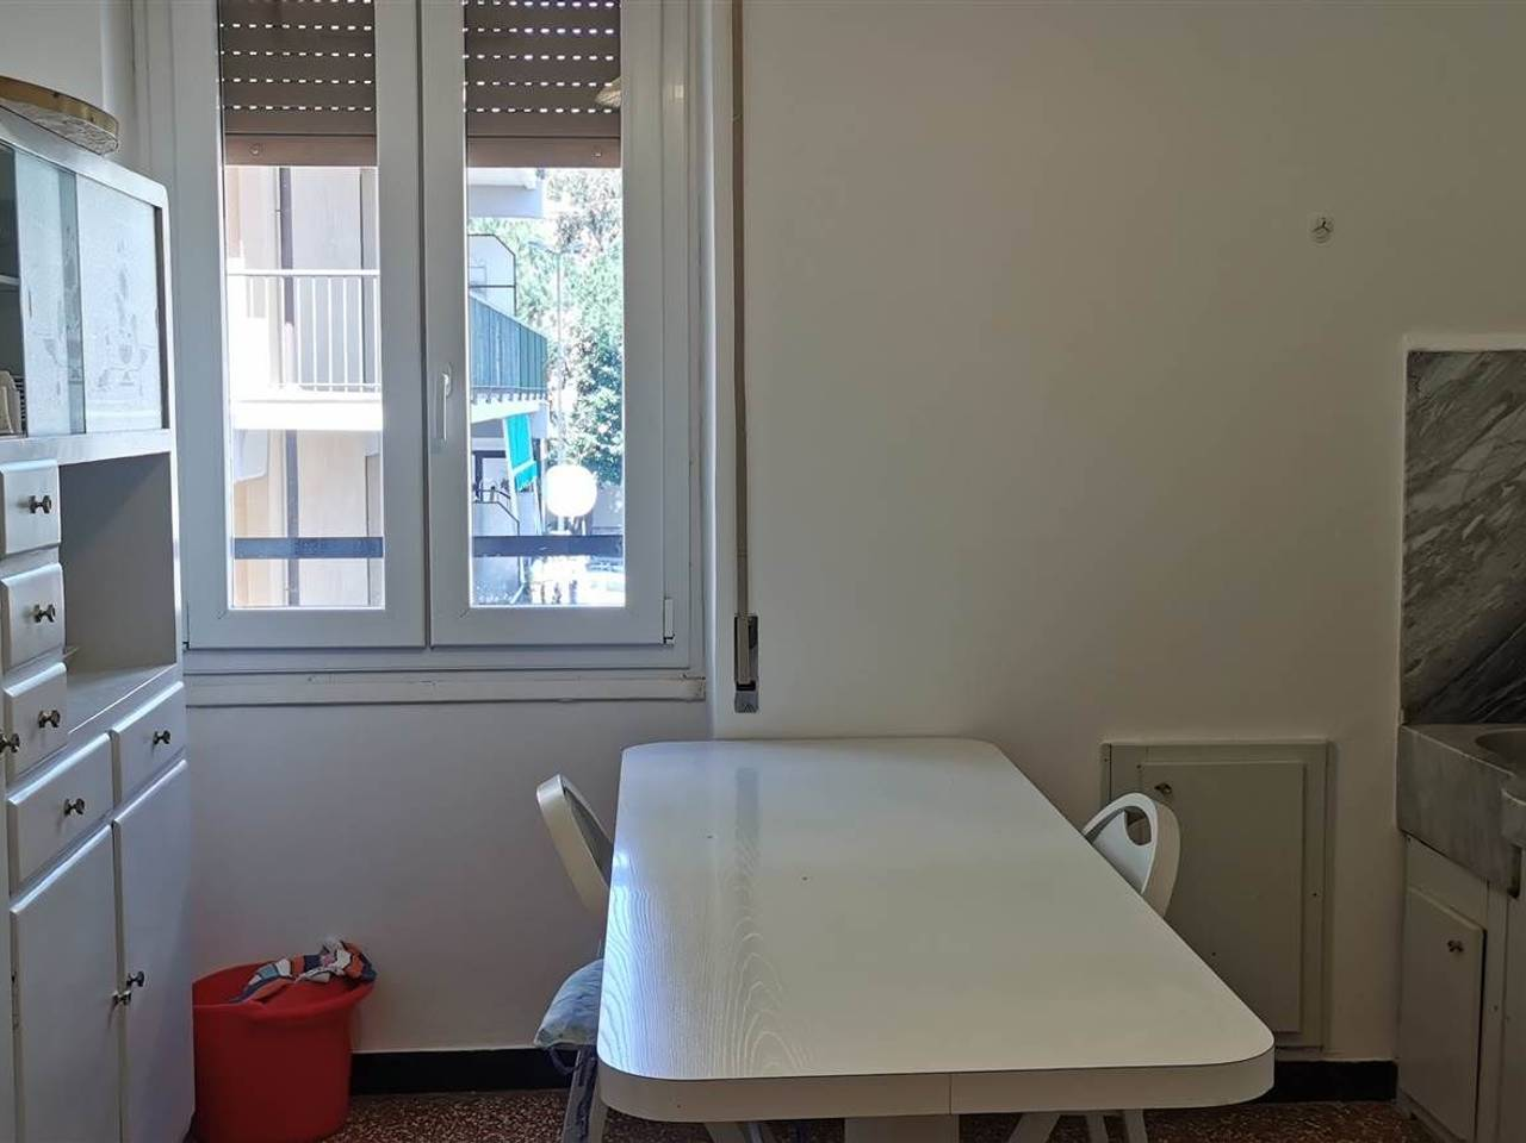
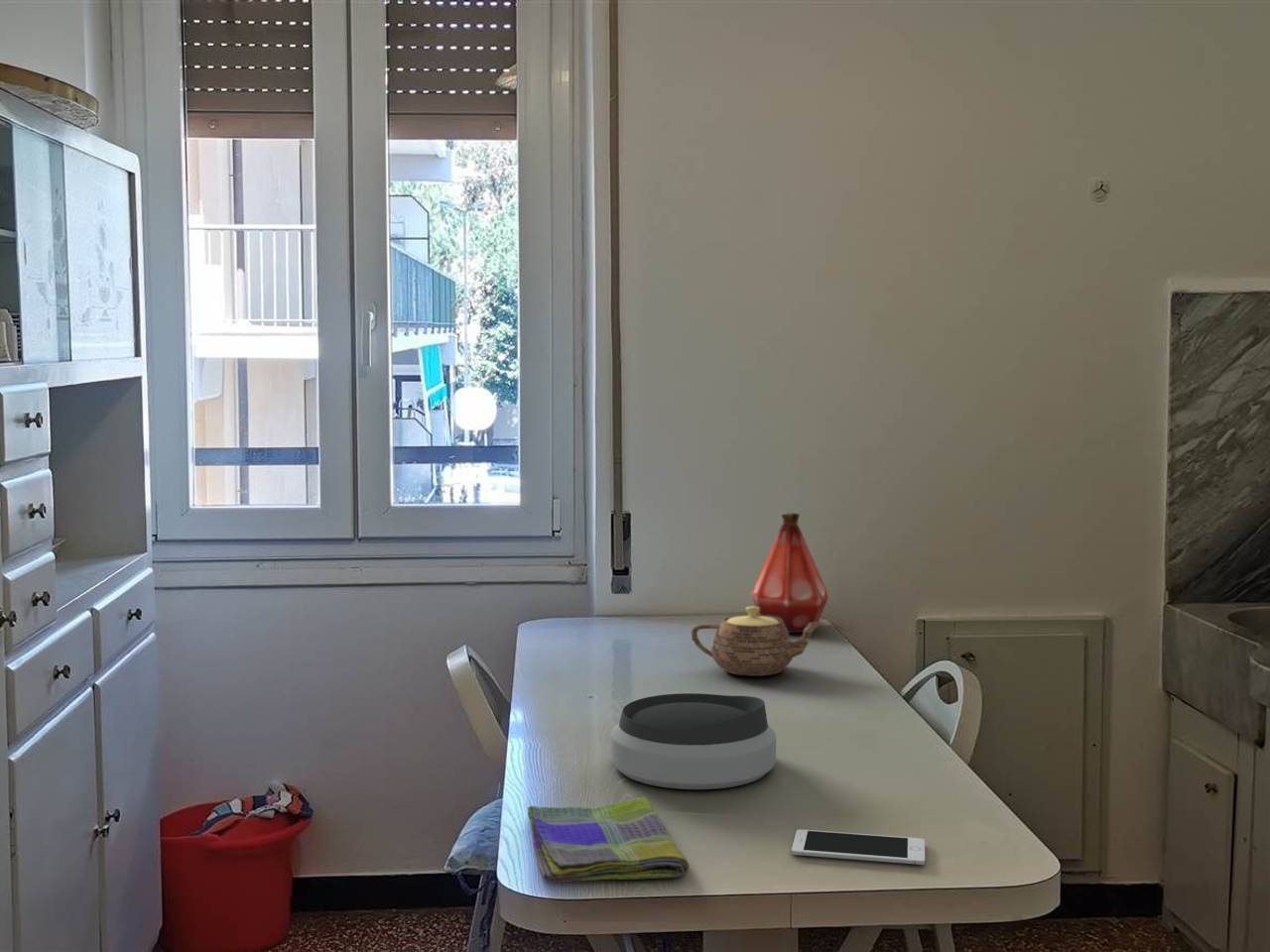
+ cell phone (858, 846)
+ teapot (756, 639)
+ bowl (693, 733)
+ bottle (791, 570)
+ dish towel (603, 837)
